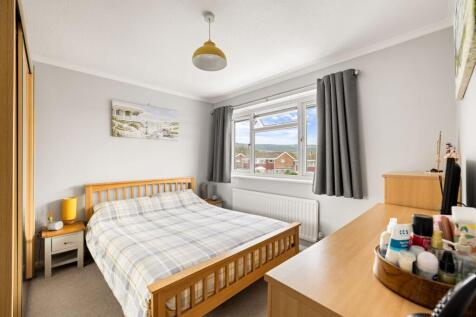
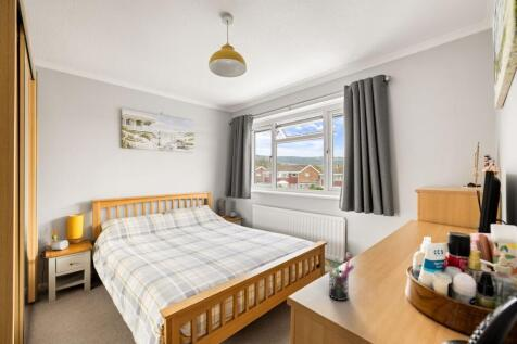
+ pen holder (339, 276)
